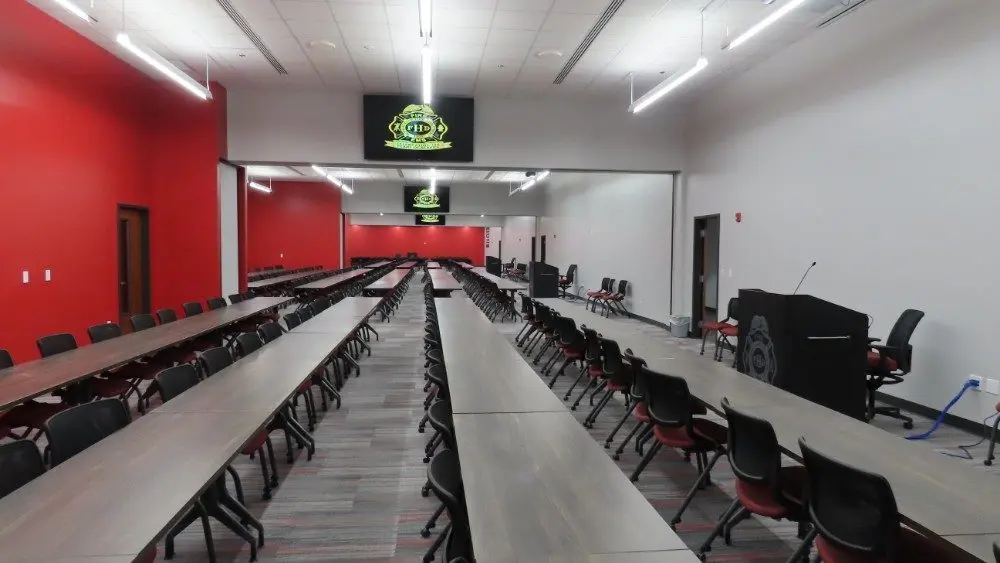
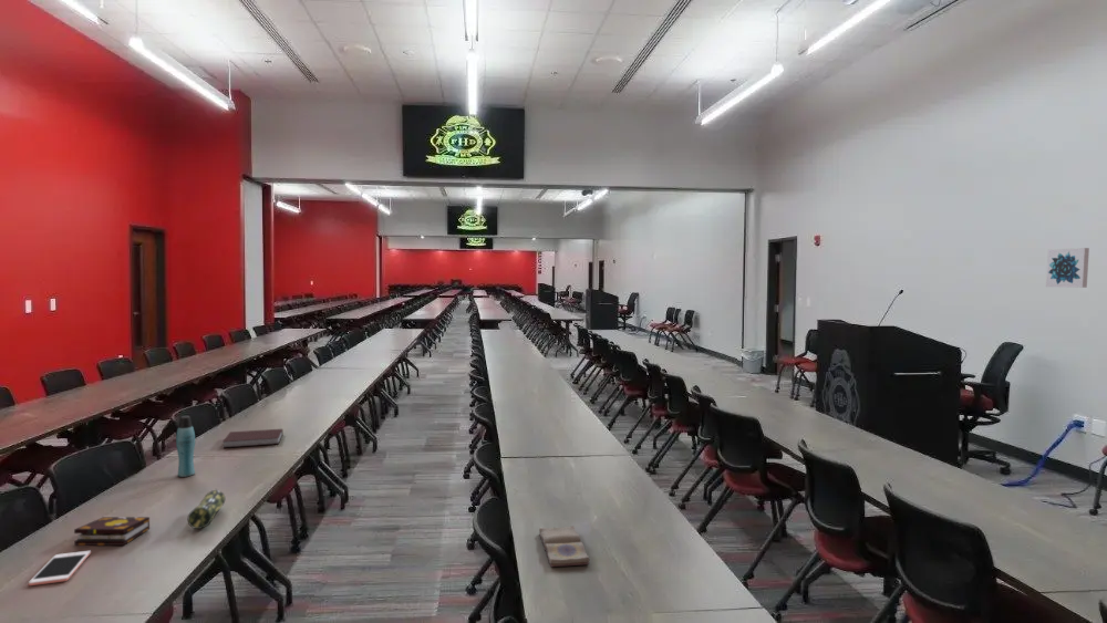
+ pencil case (207, 508)
+ bottle (185, 445)
+ cell phone (61, 567)
+ notebook (254, 437)
+ book (113, 529)
+ wall art (1066, 268)
+ diary (562, 543)
